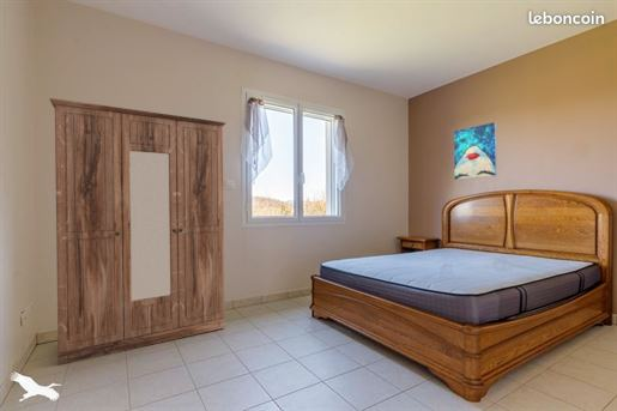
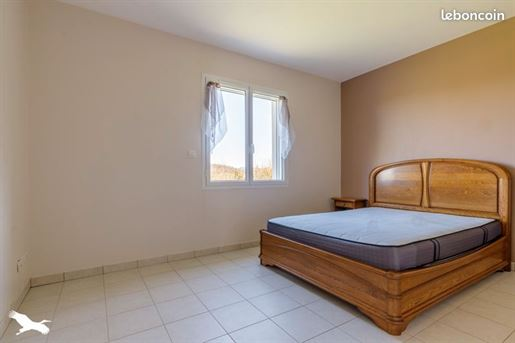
- wardrobe (147, 226)
- wall art (473, 152)
